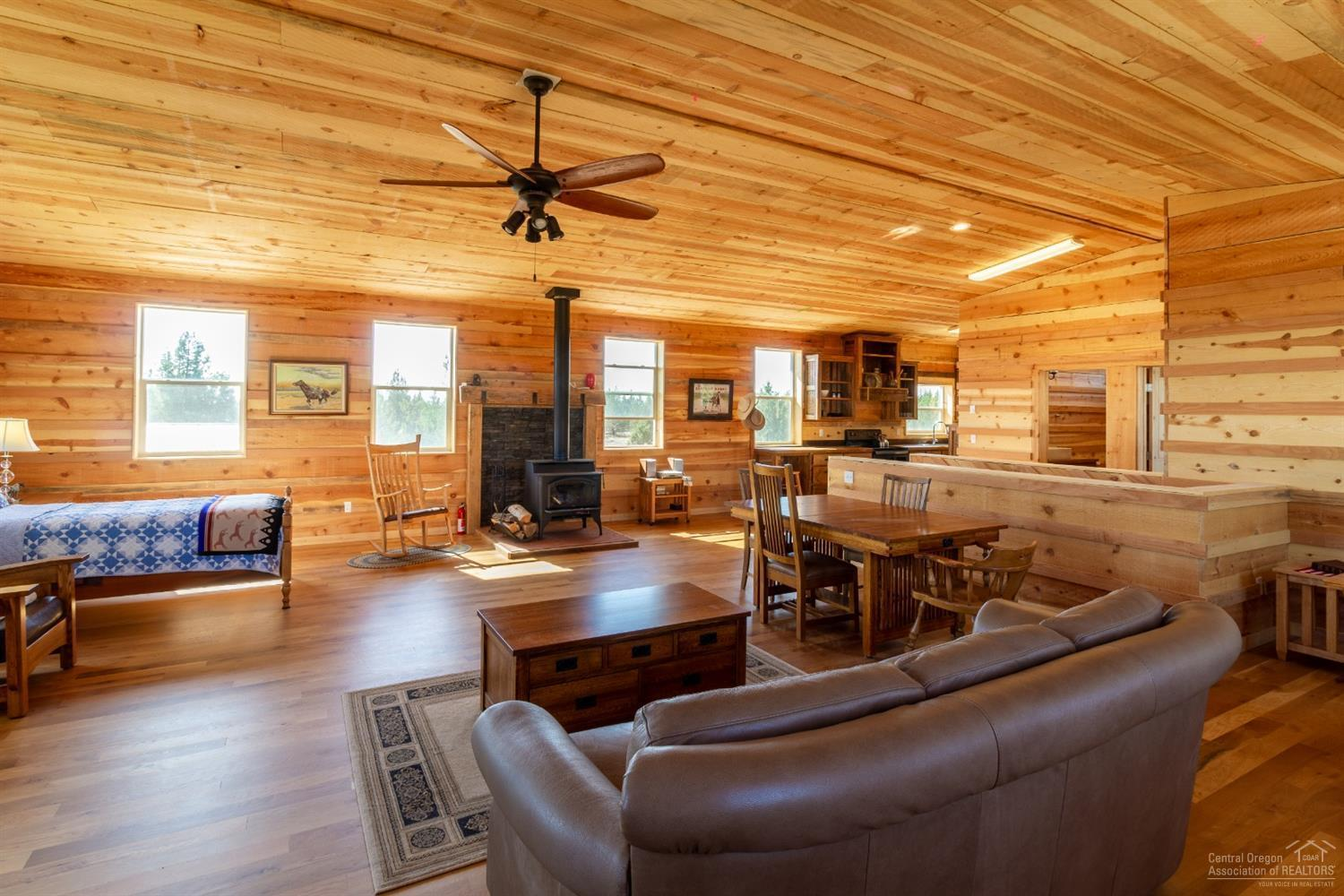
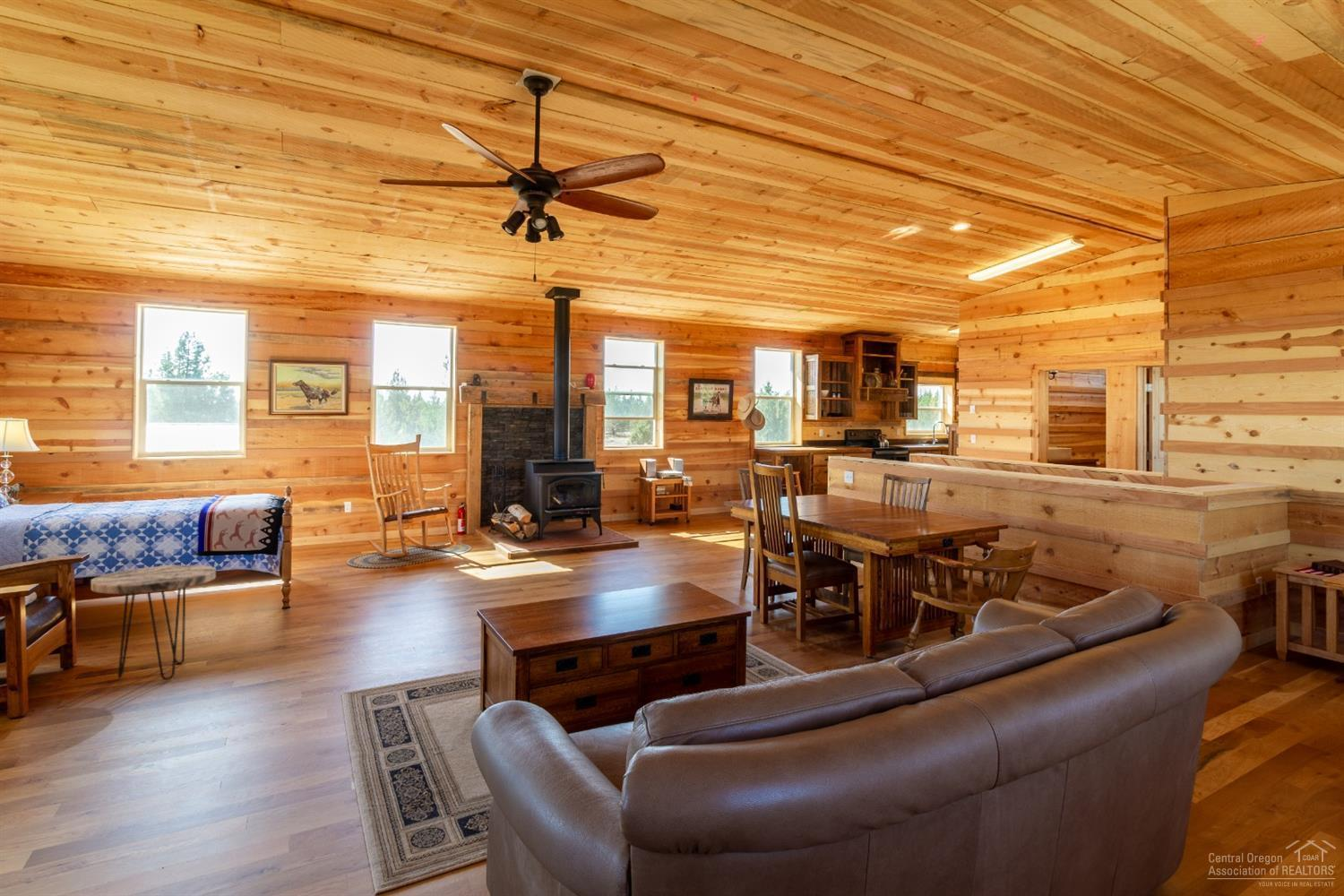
+ side table (154, 624)
